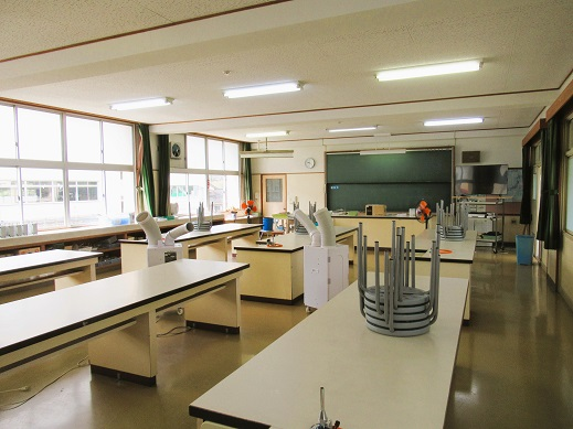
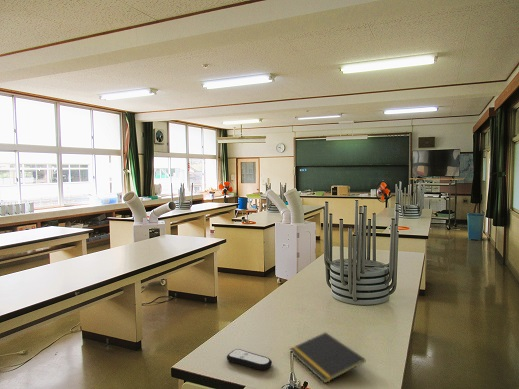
+ notepad (325, 355)
+ remote control (249, 359)
